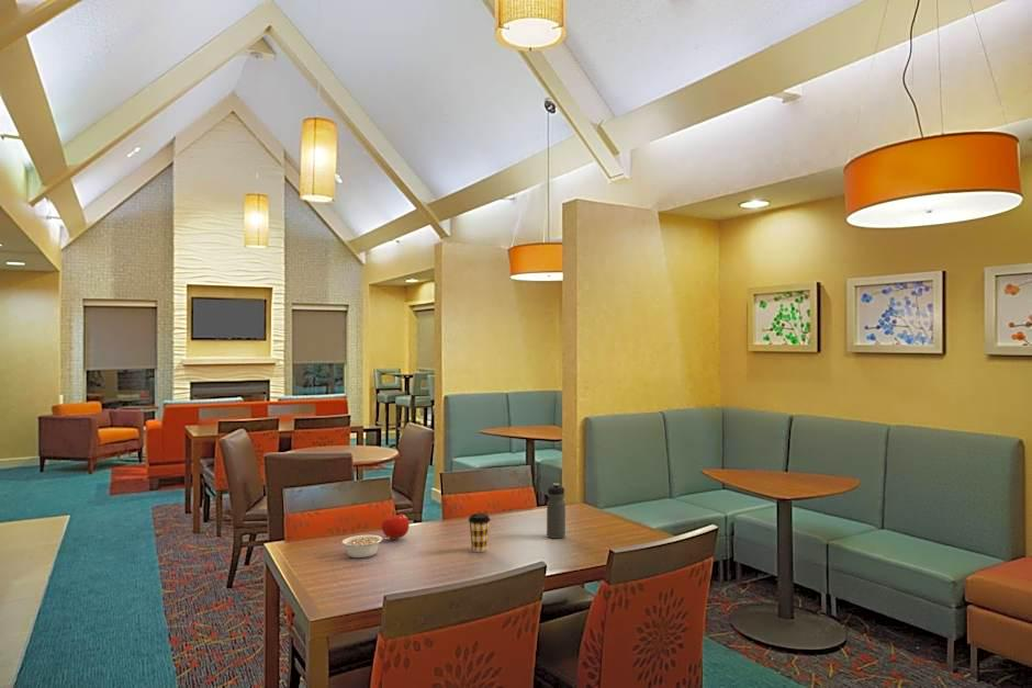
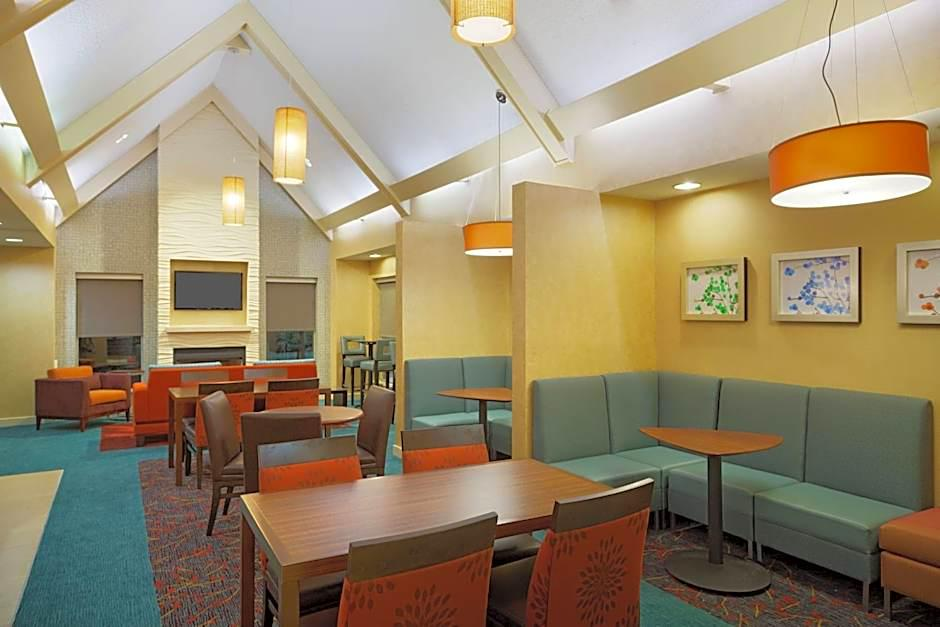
- water bottle (556, 509)
- coffee cup (479, 532)
- fruit (395, 526)
- legume (363, 544)
